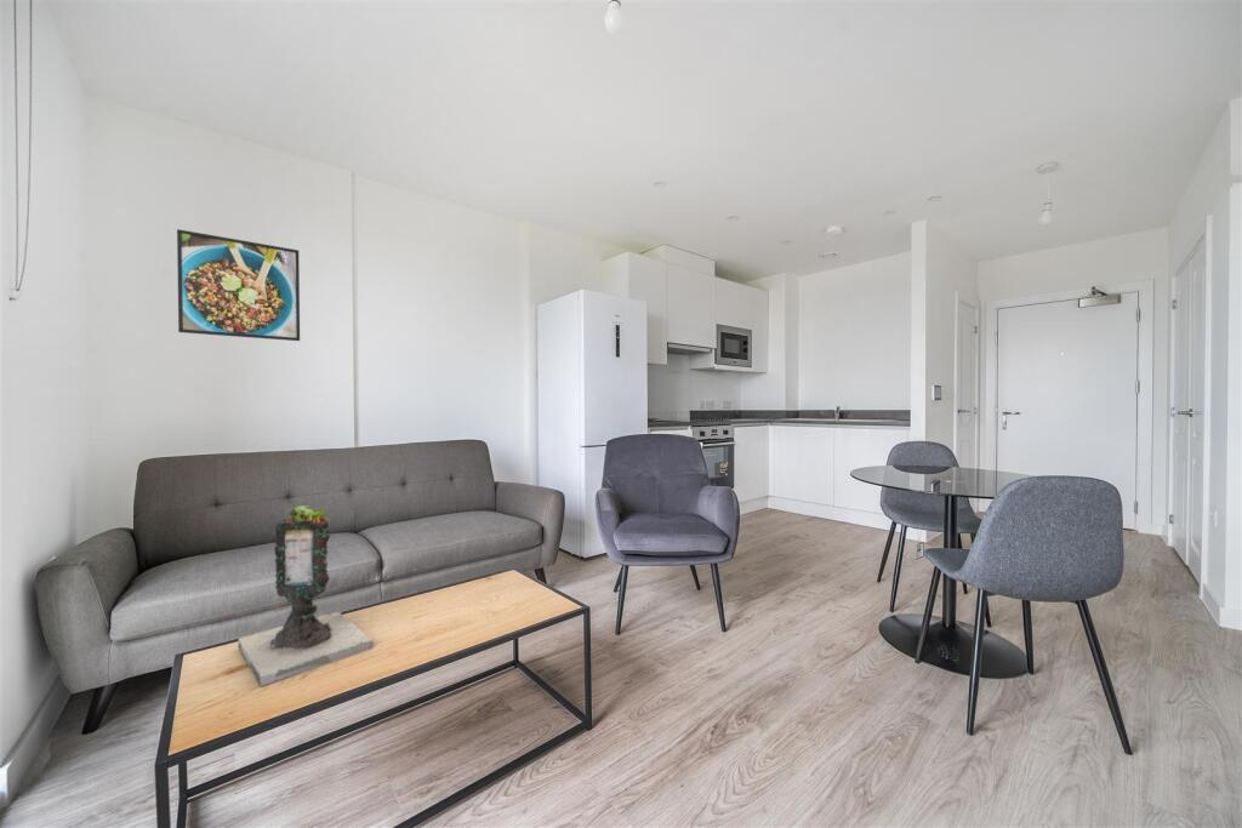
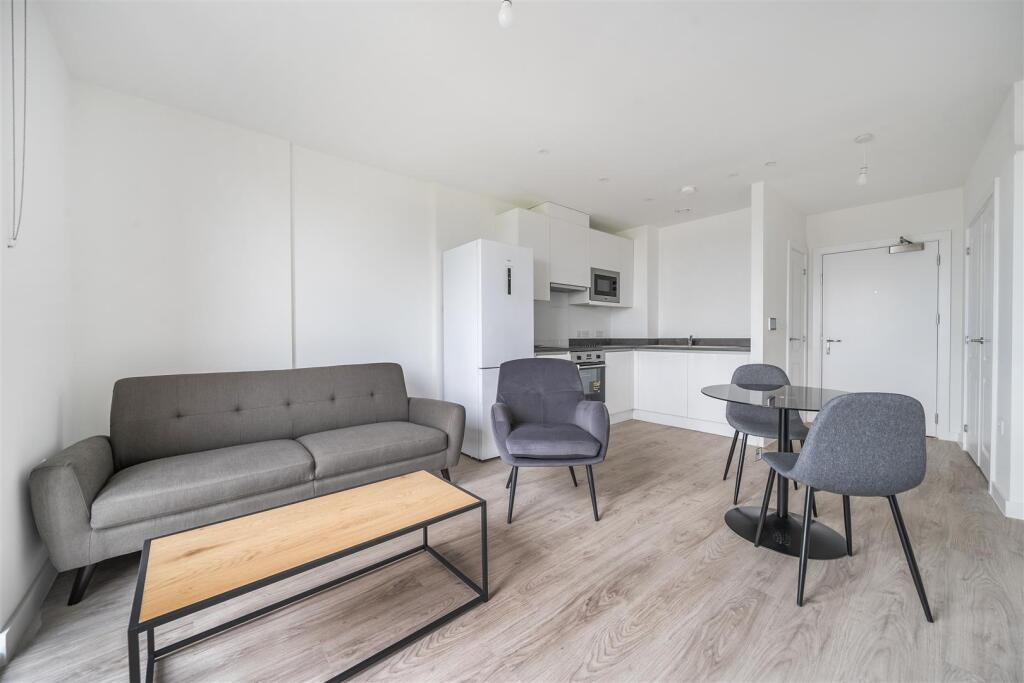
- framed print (241, 289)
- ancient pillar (303, 570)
